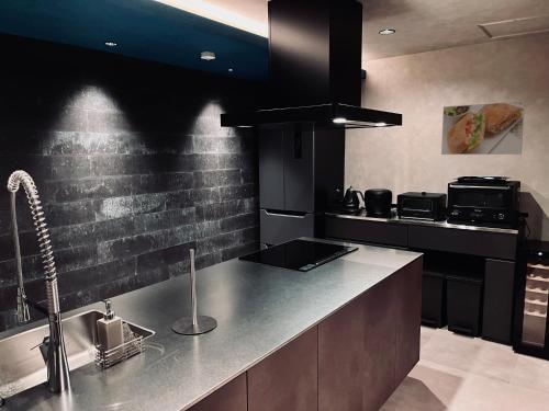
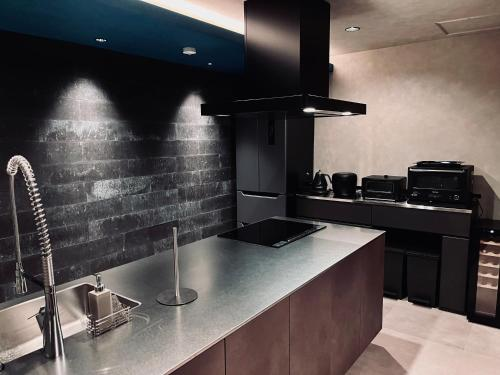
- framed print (480, 129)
